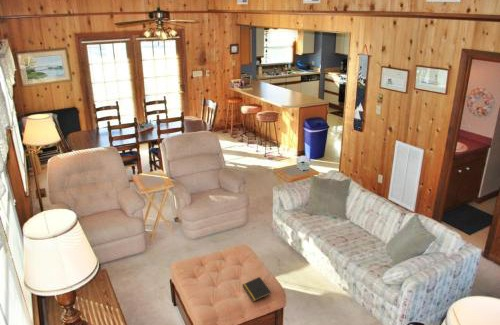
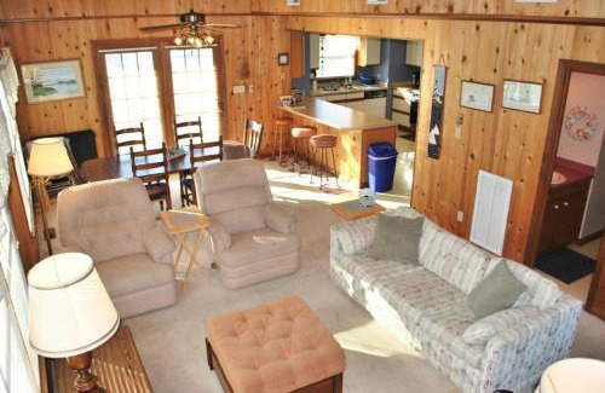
- notepad (256, 288)
